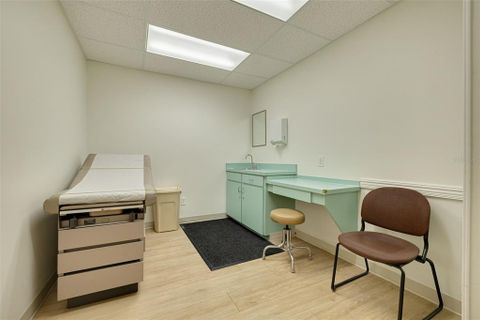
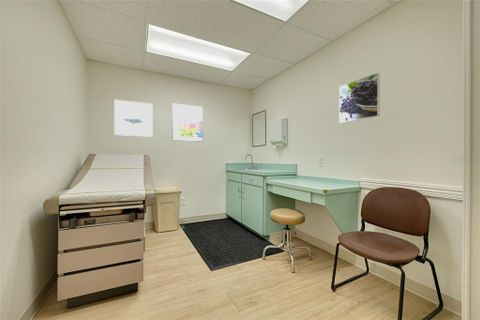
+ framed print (187, 123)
+ wall art (134, 118)
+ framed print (357, 100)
